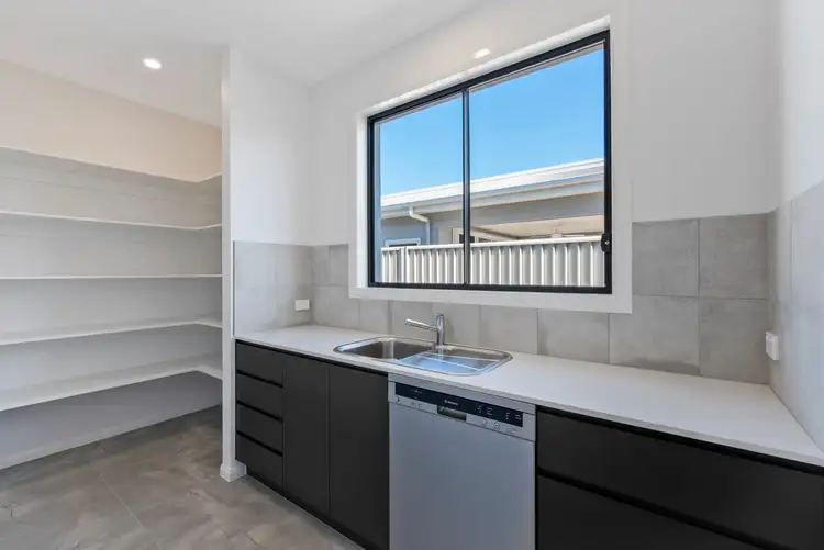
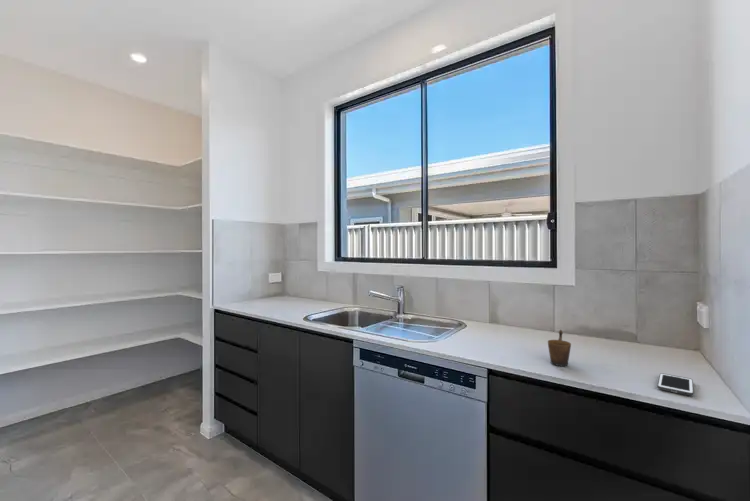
+ mug (559, 347)
+ cell phone (675, 383)
